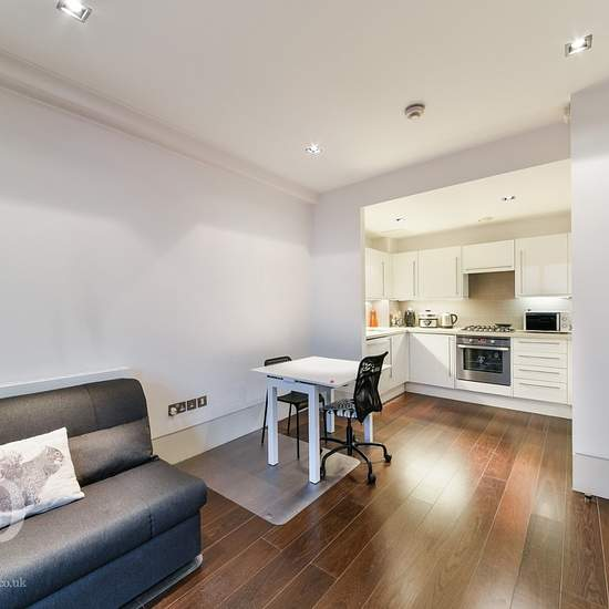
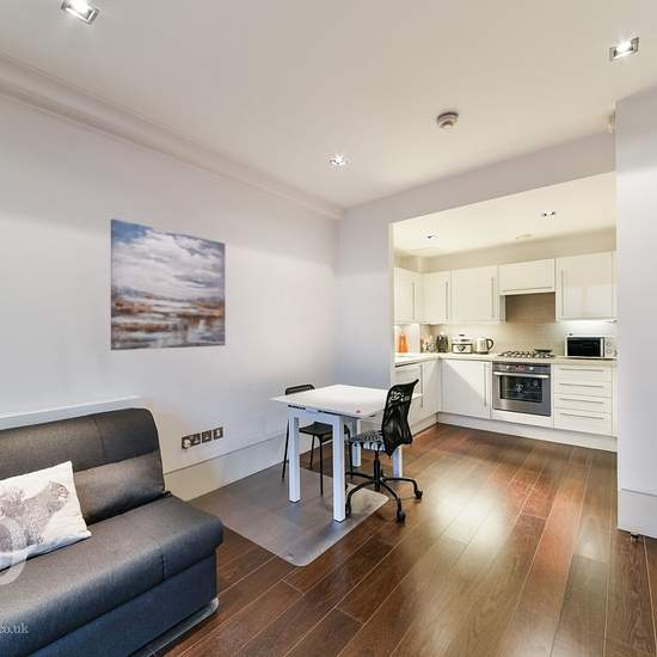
+ wall art (174, 289)
